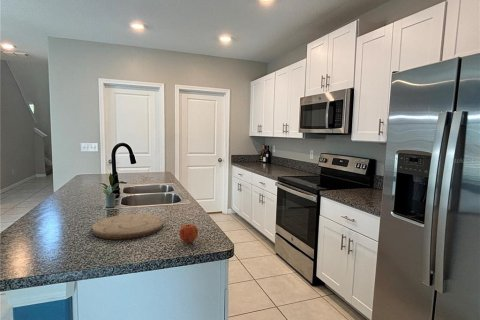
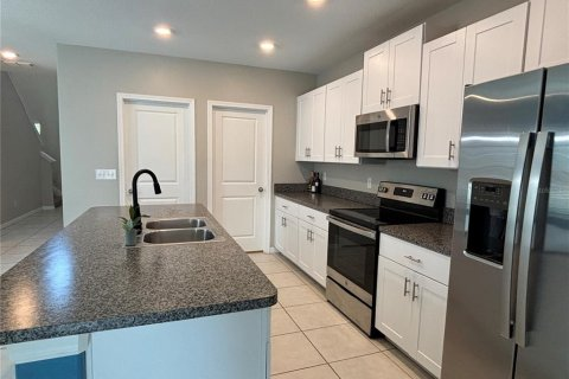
- cutting board (129, 225)
- apple (188, 233)
